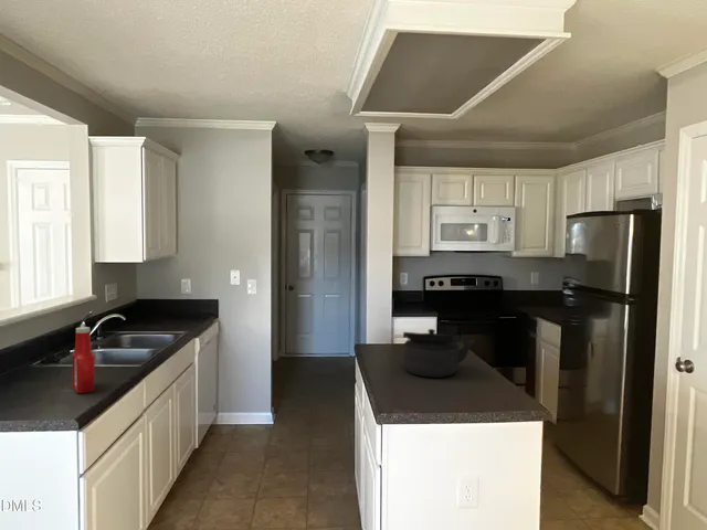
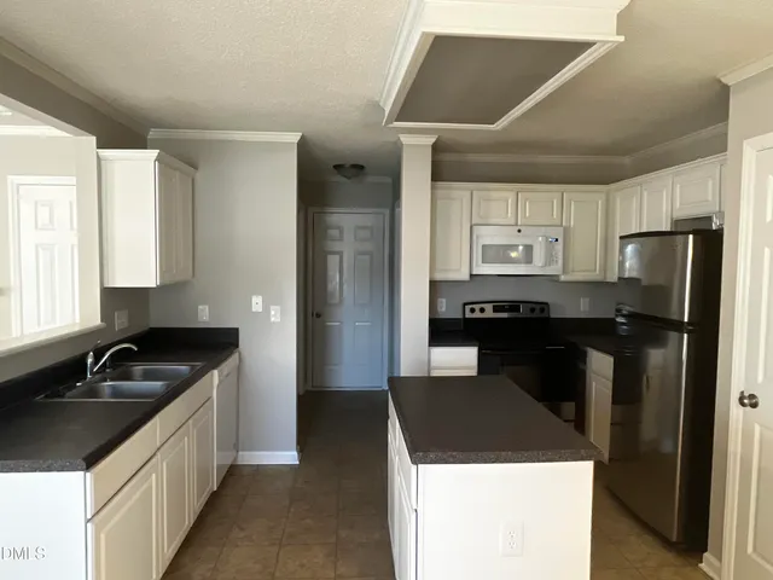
- soap bottle (83, 358)
- kettle (432, 350)
